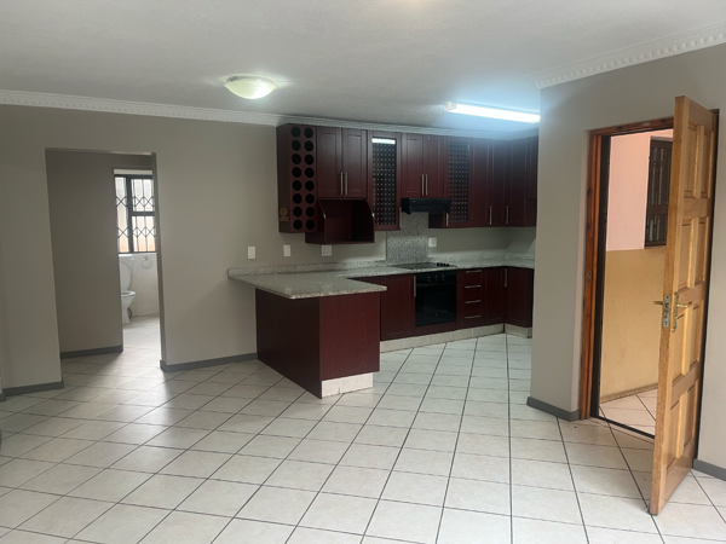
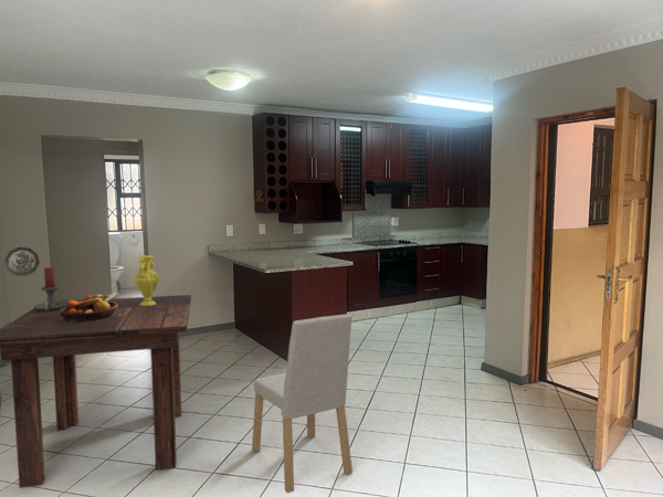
+ vase (147, 279)
+ dining table (109, 351)
+ dining chair (299, 385)
+ decorative plate (22, 261)
+ candle holder (49, 287)
+ fruit bowl (90, 305)
